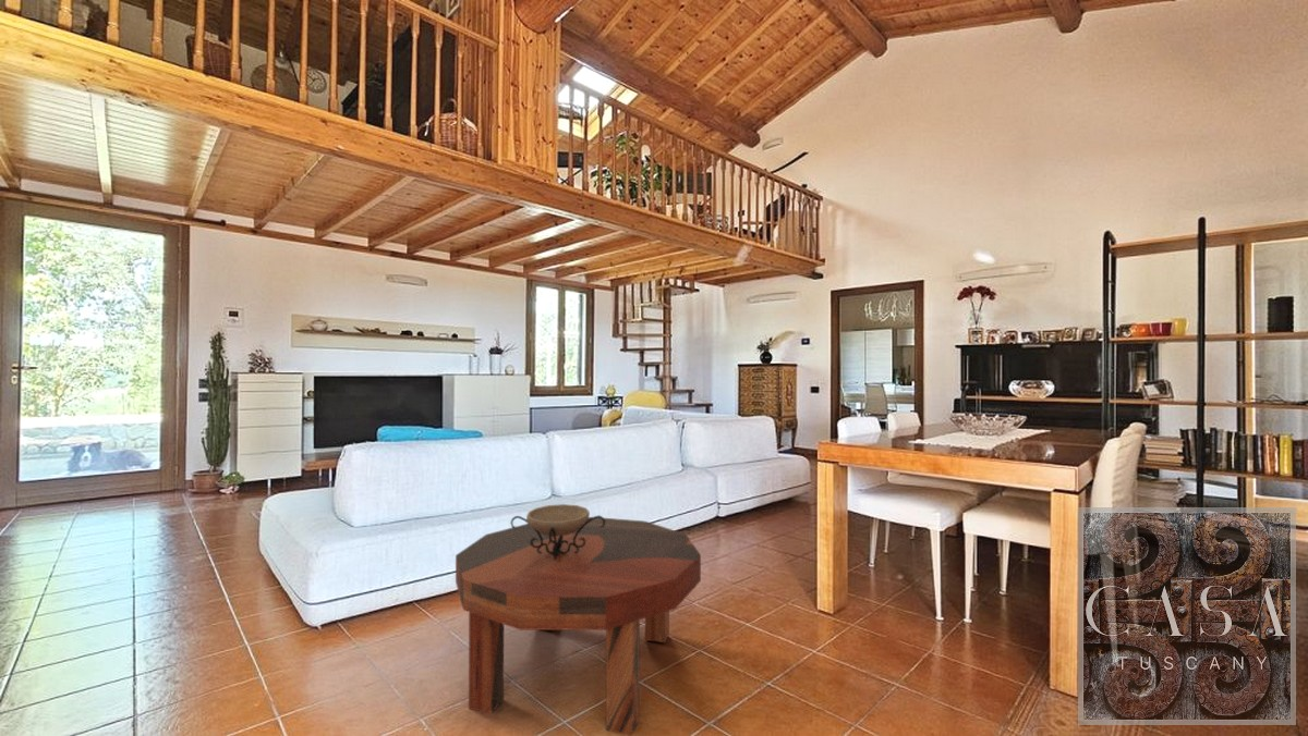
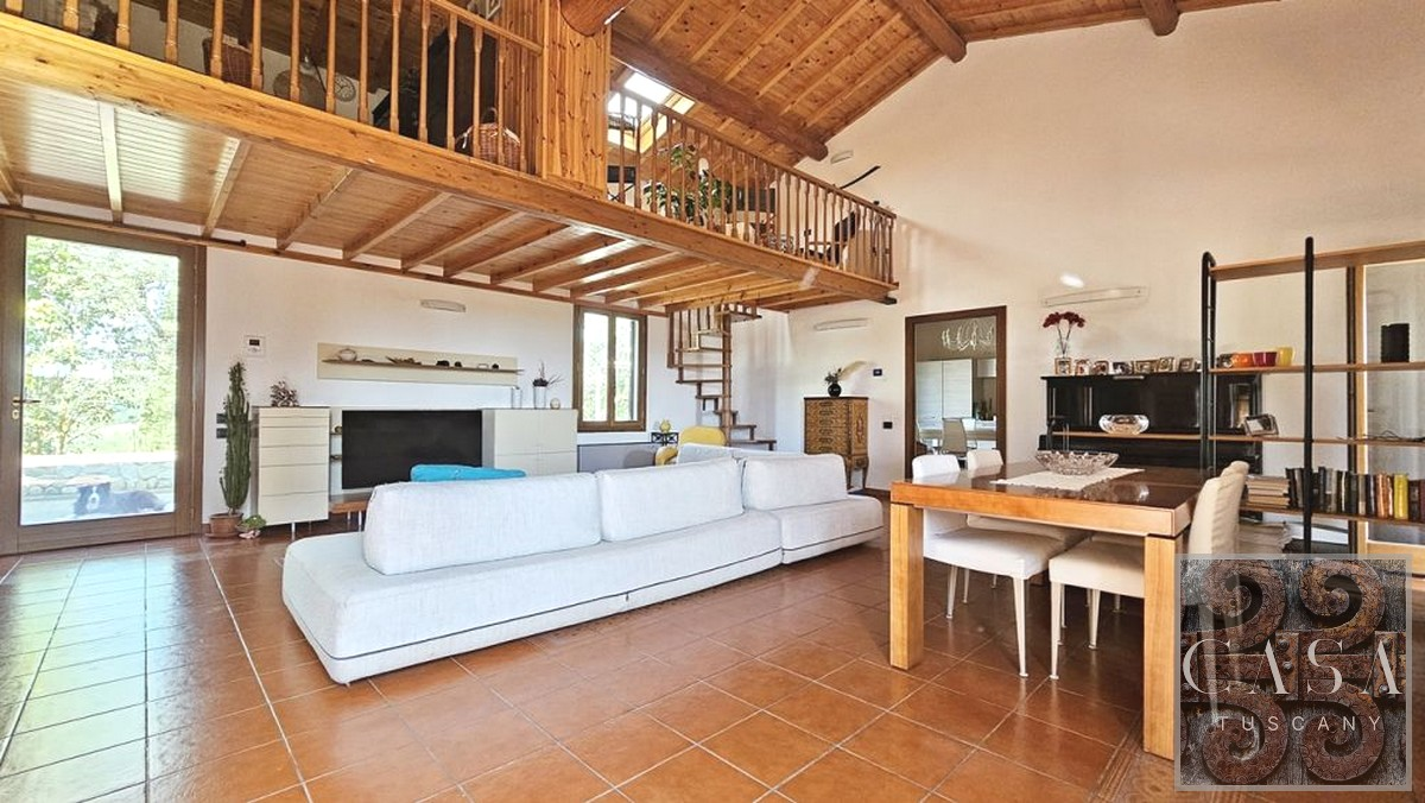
- coffee table (579, 609)
- decorative bowl (558, 532)
